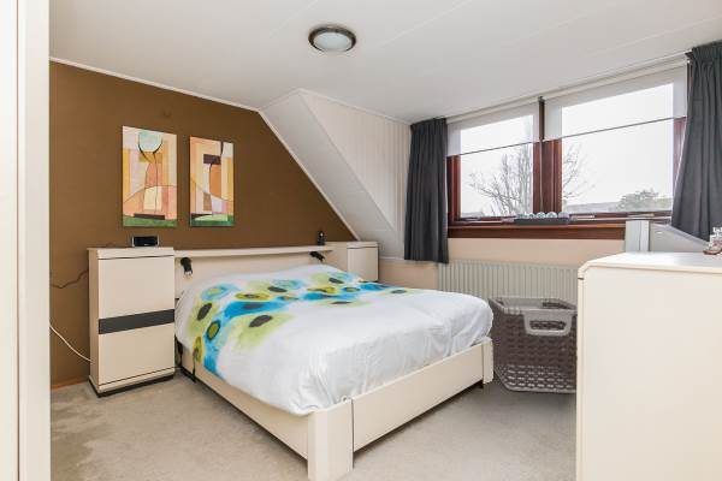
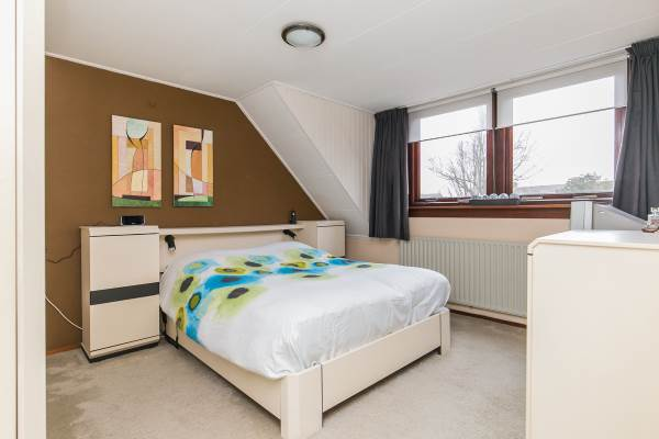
- clothes hamper (533, 340)
